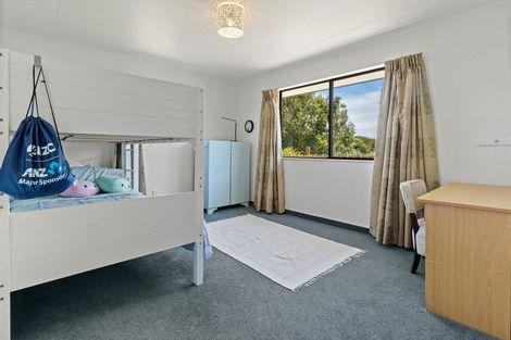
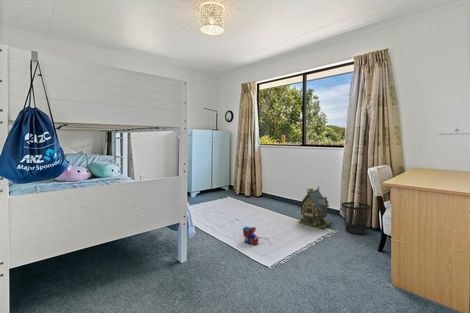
+ toy train (251, 234)
+ wastebasket (355, 217)
+ toy house (314, 204)
